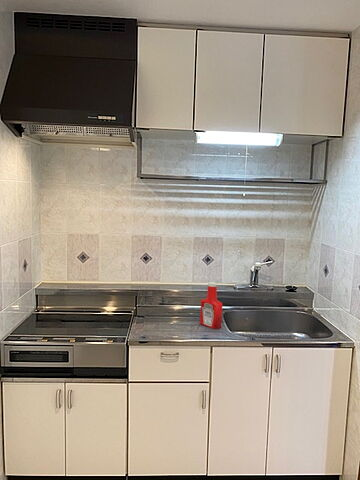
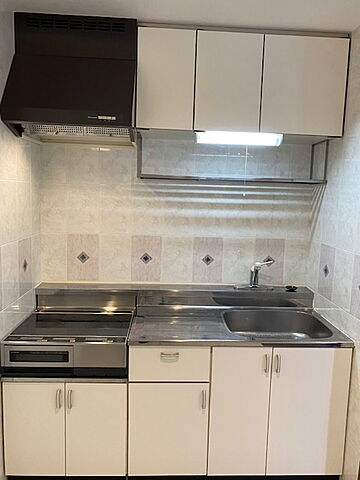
- soap bottle (211, 304)
